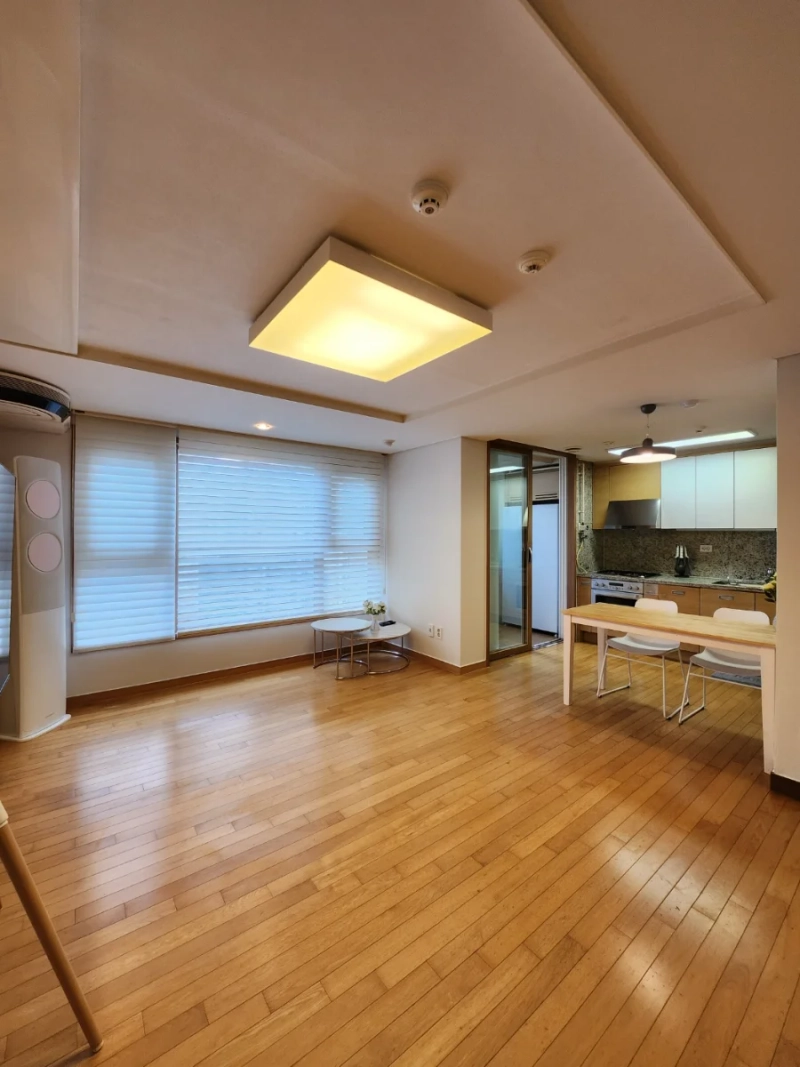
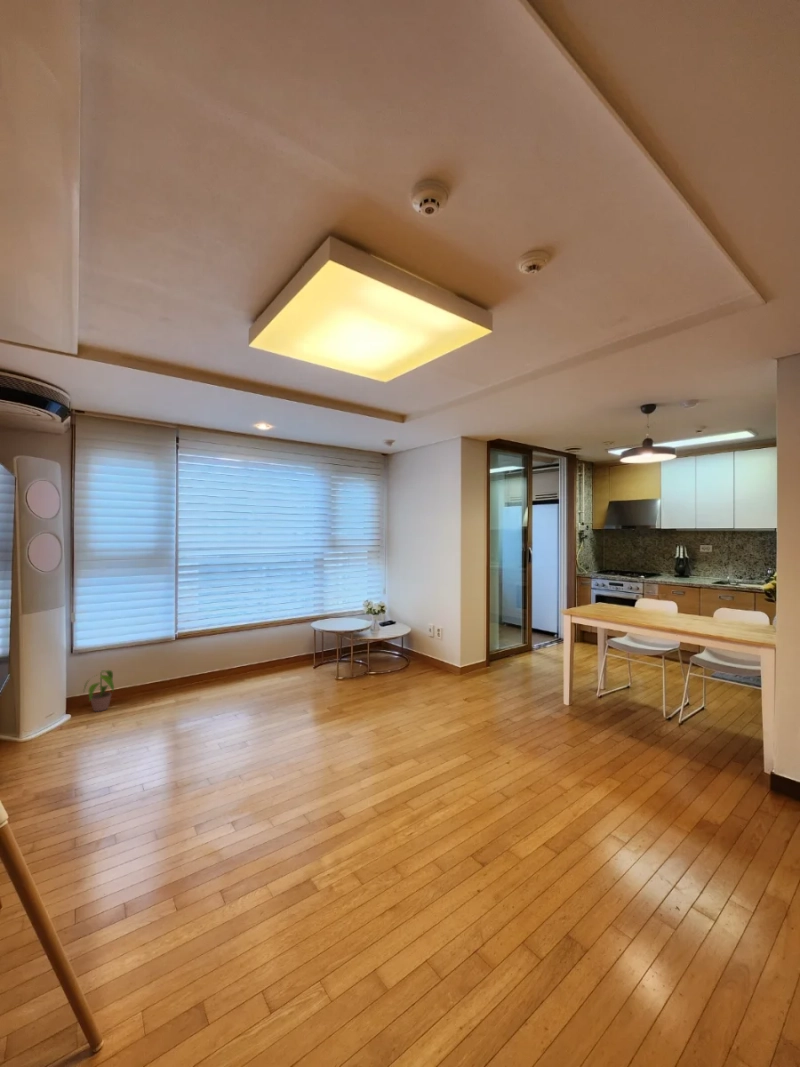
+ potted plant (100, 690)
